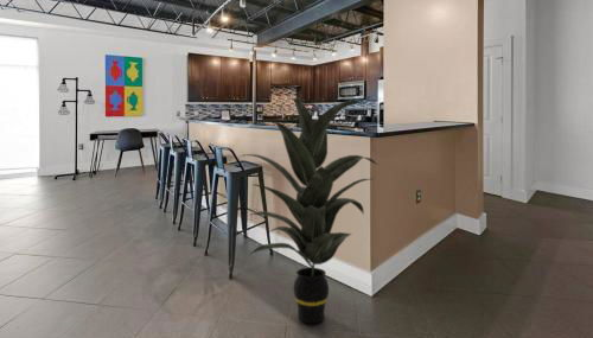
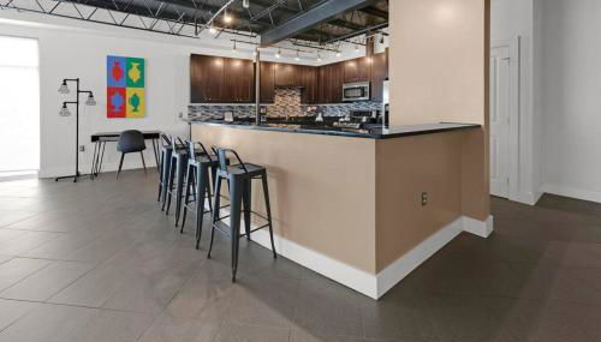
- indoor plant (310, 204)
